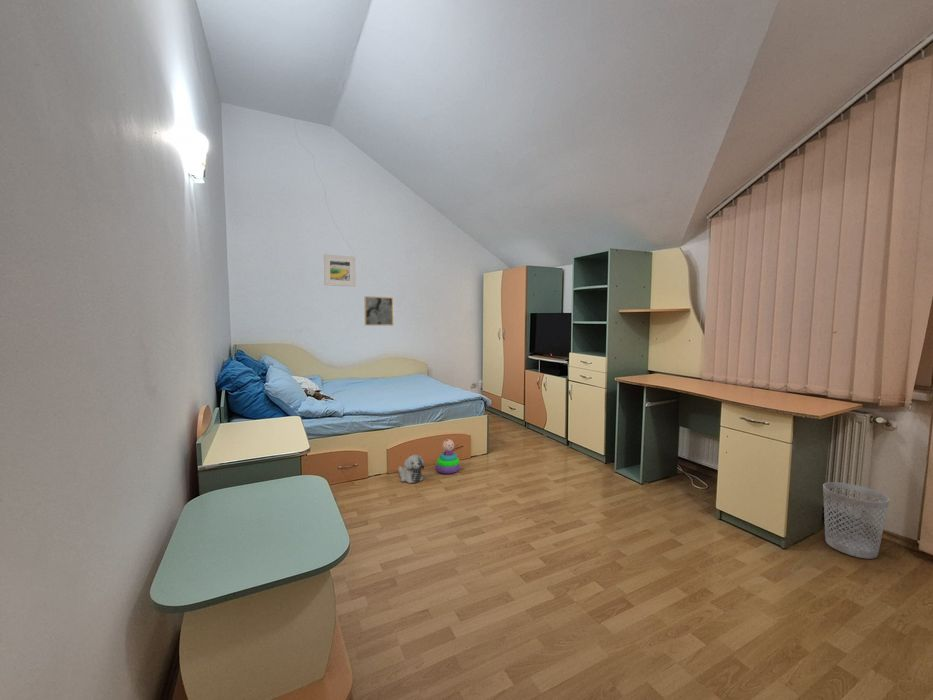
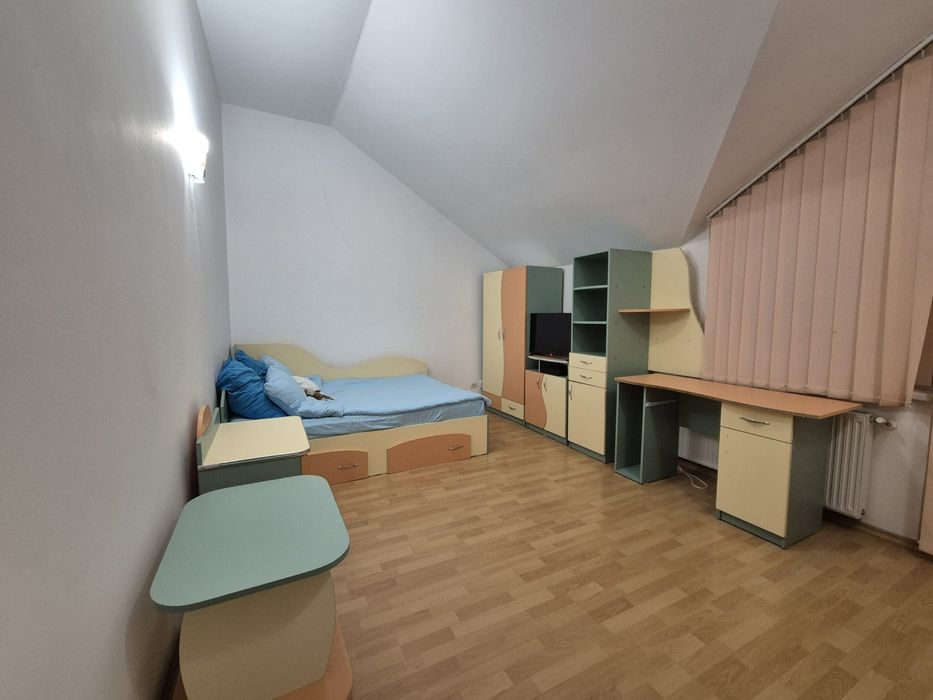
- wall art (379, 311)
- stacking toy (447, 454)
- wastebasket (852, 519)
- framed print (340, 270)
- plush toy (410, 464)
